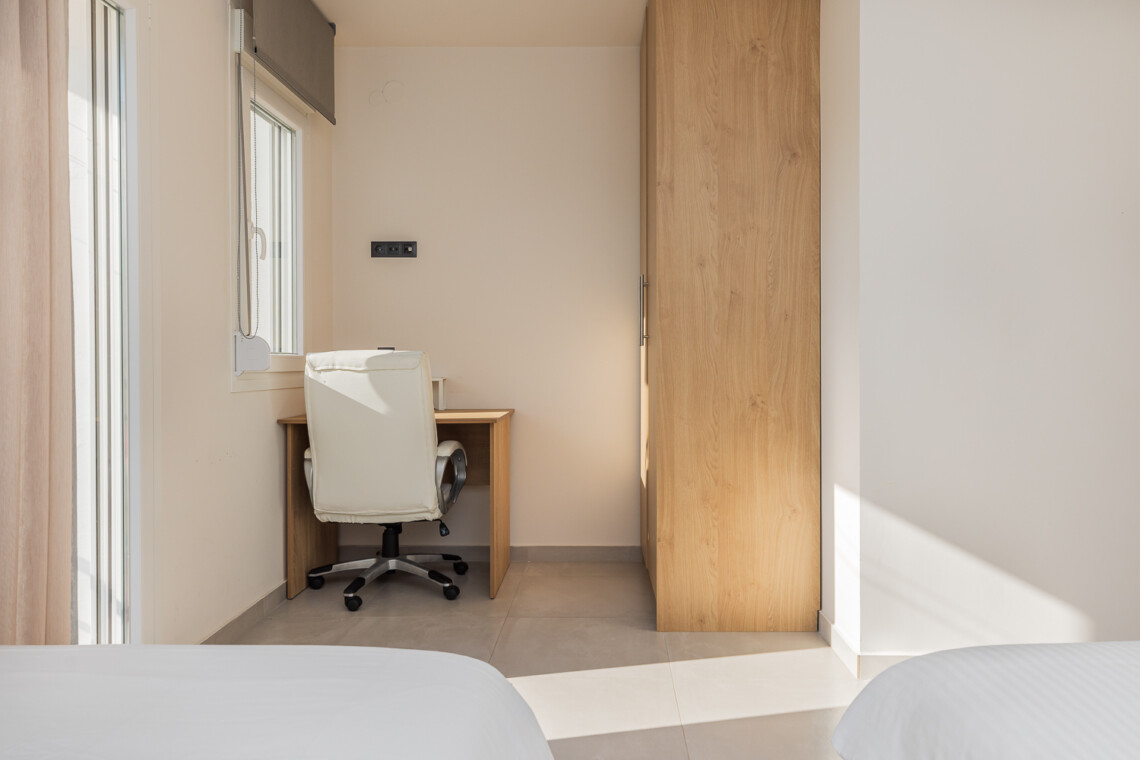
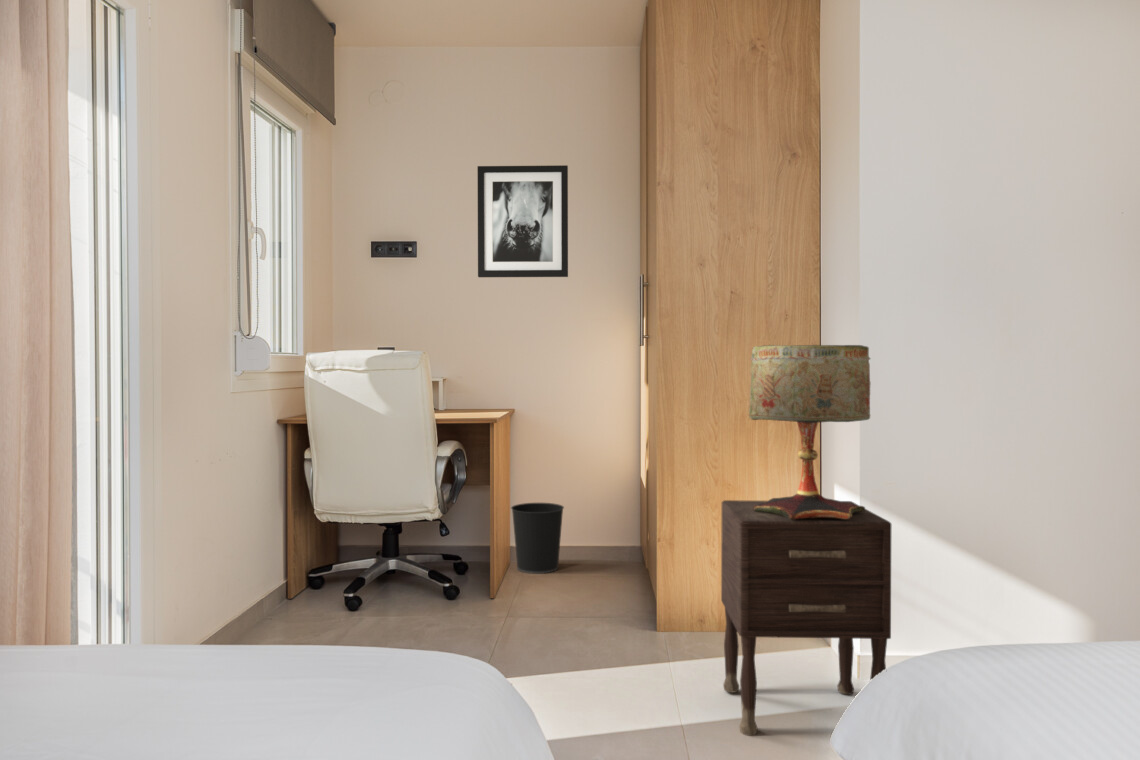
+ wastebasket (537, 537)
+ wall art (522, 221)
+ table lamp (807, 428)
+ nightstand (800, 611)
